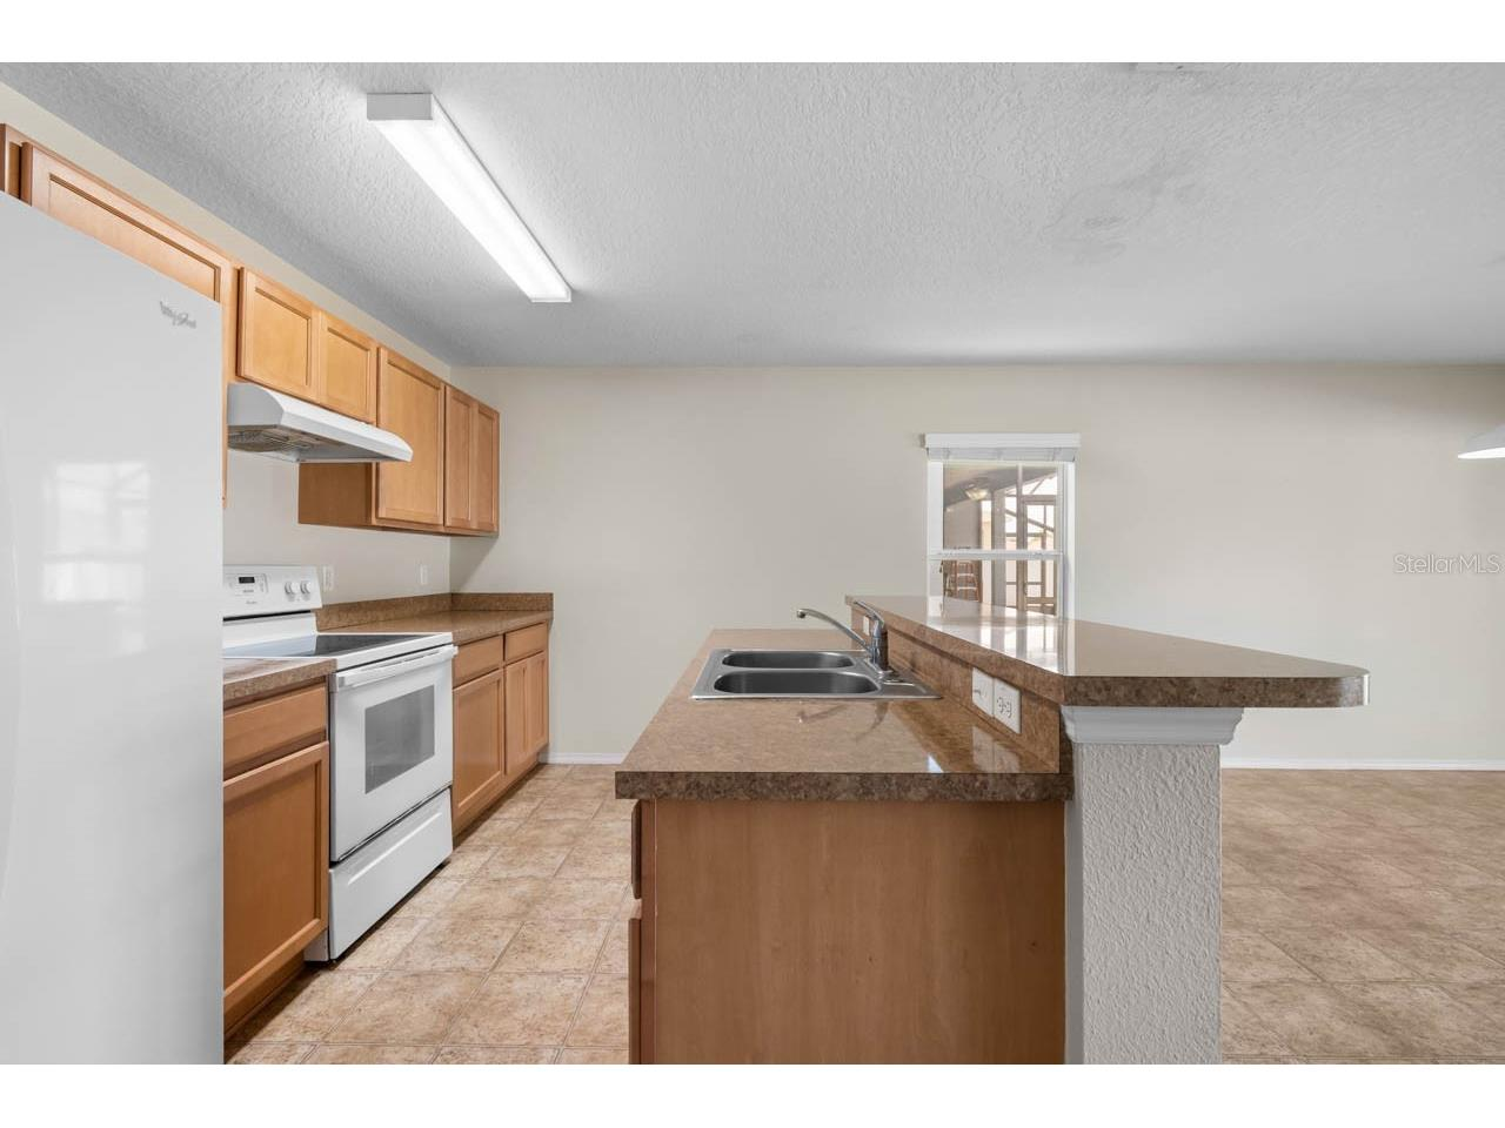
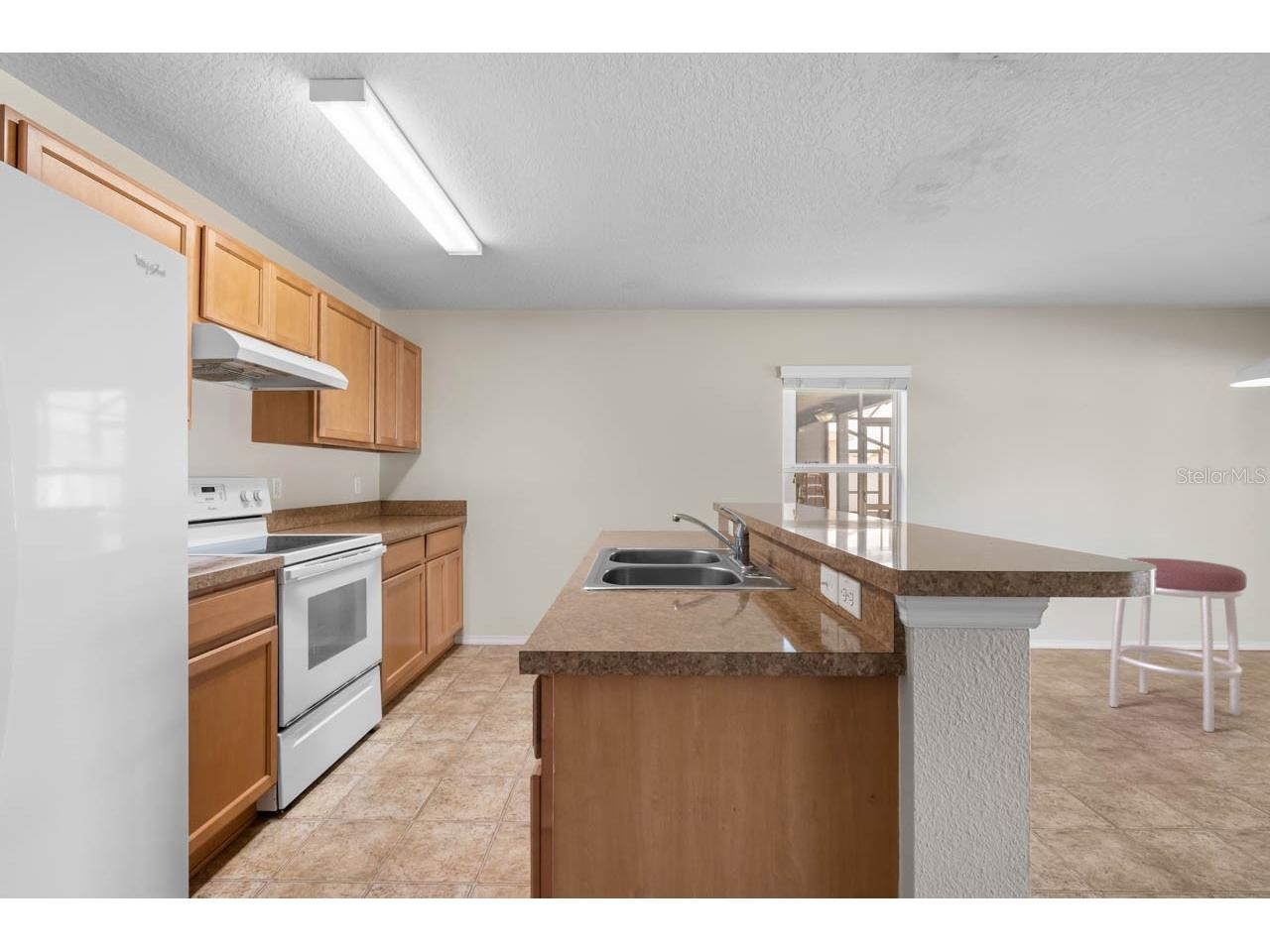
+ bar stool (1174, 648)
